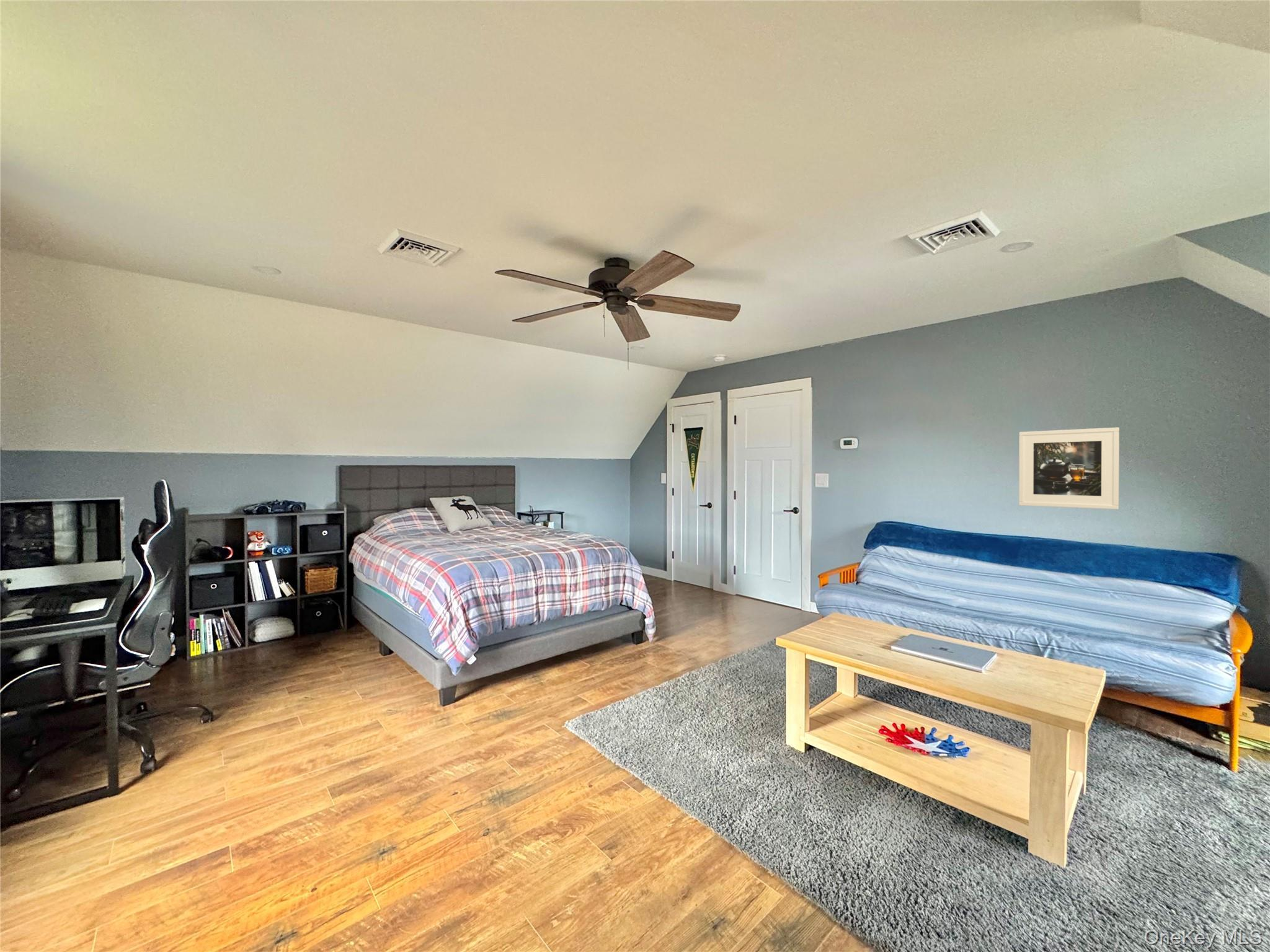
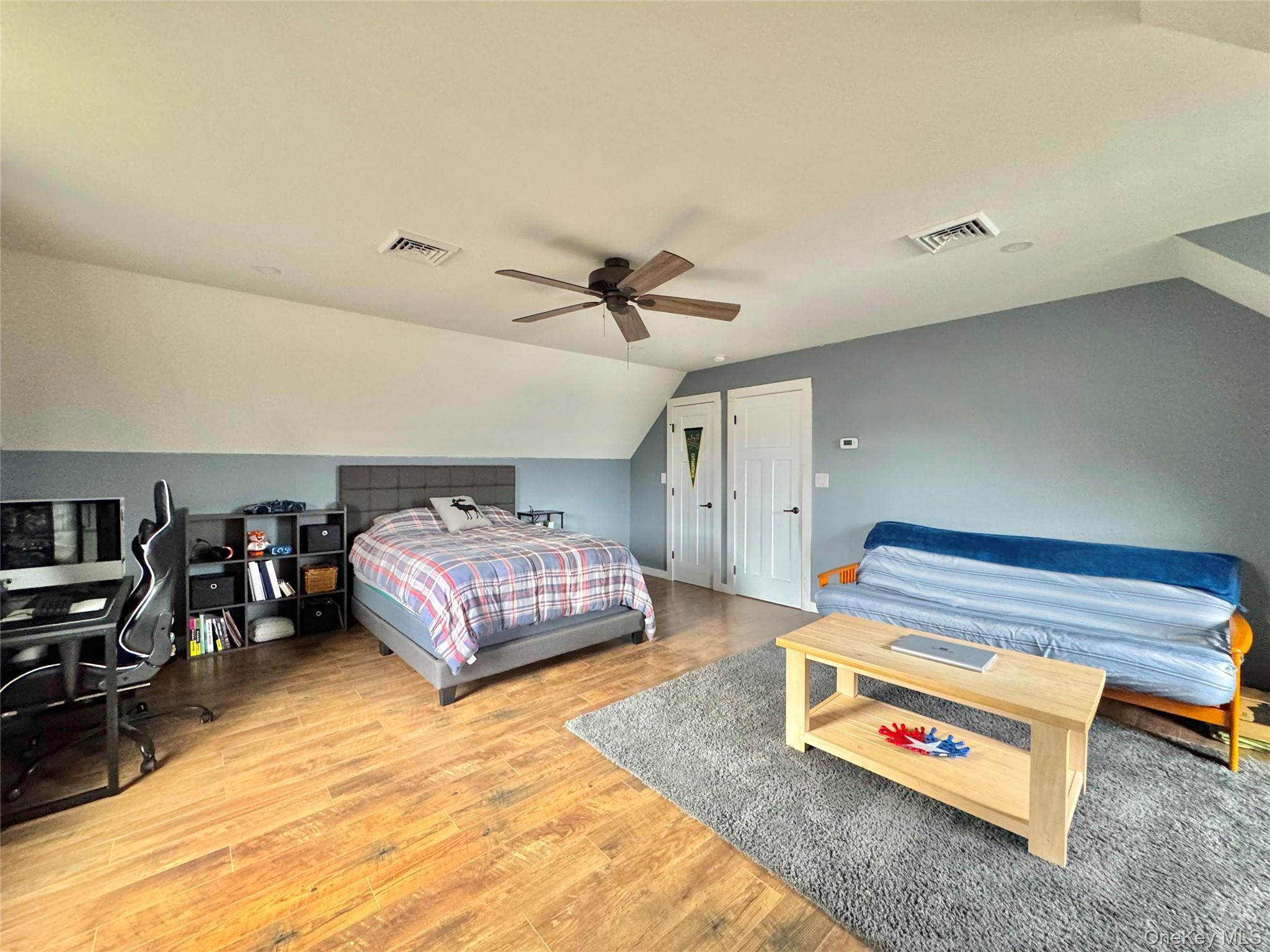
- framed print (1066, 469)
